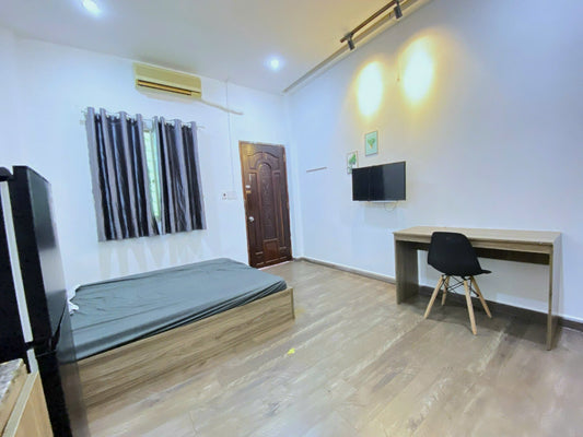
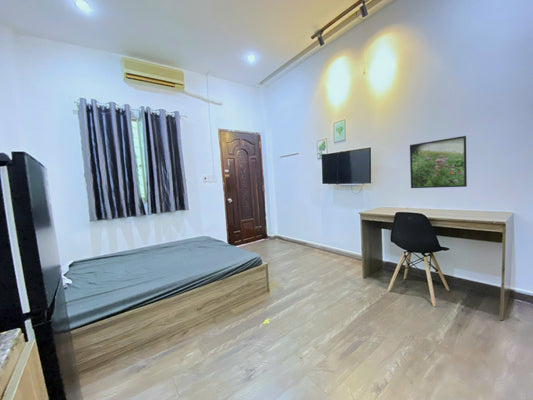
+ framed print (436, 164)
